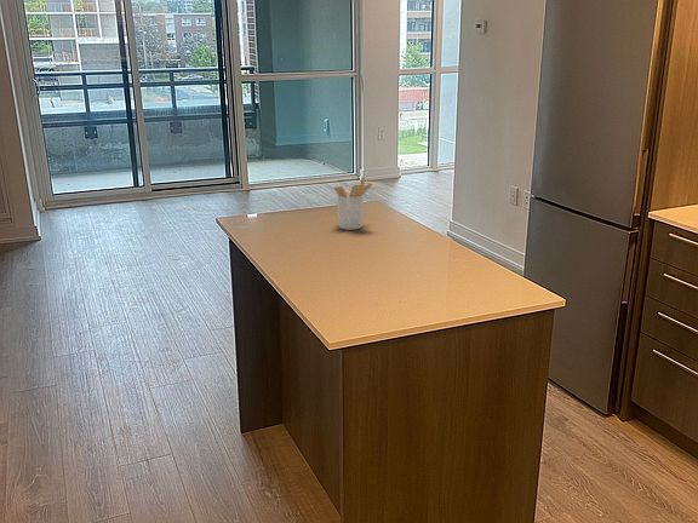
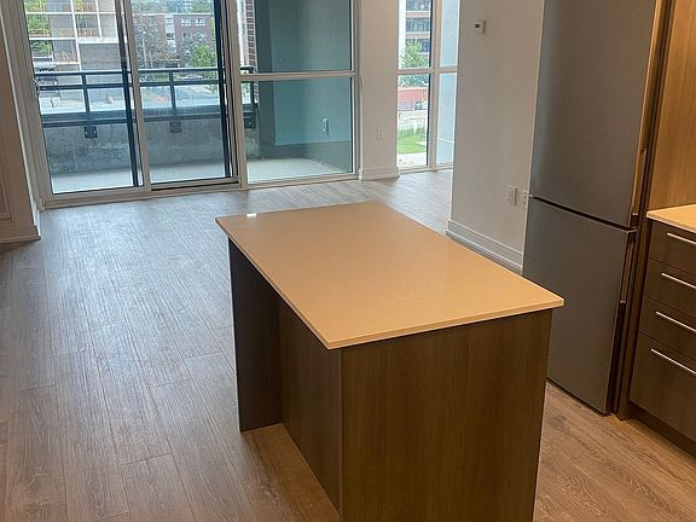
- utensil holder (354, 203)
